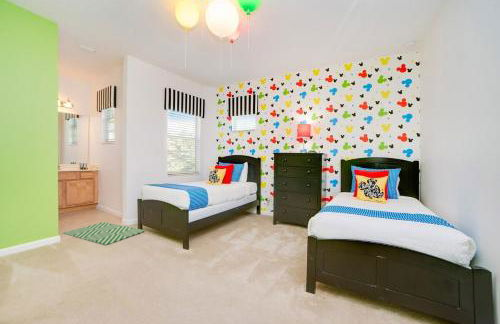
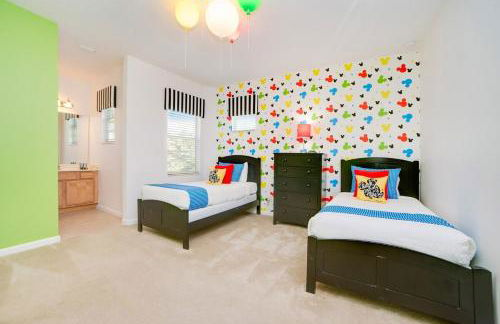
- rug (104, 231)
